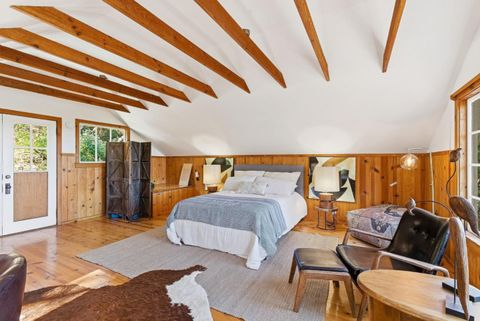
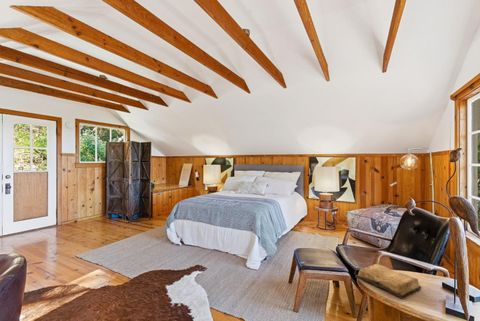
+ diary (387, 278)
